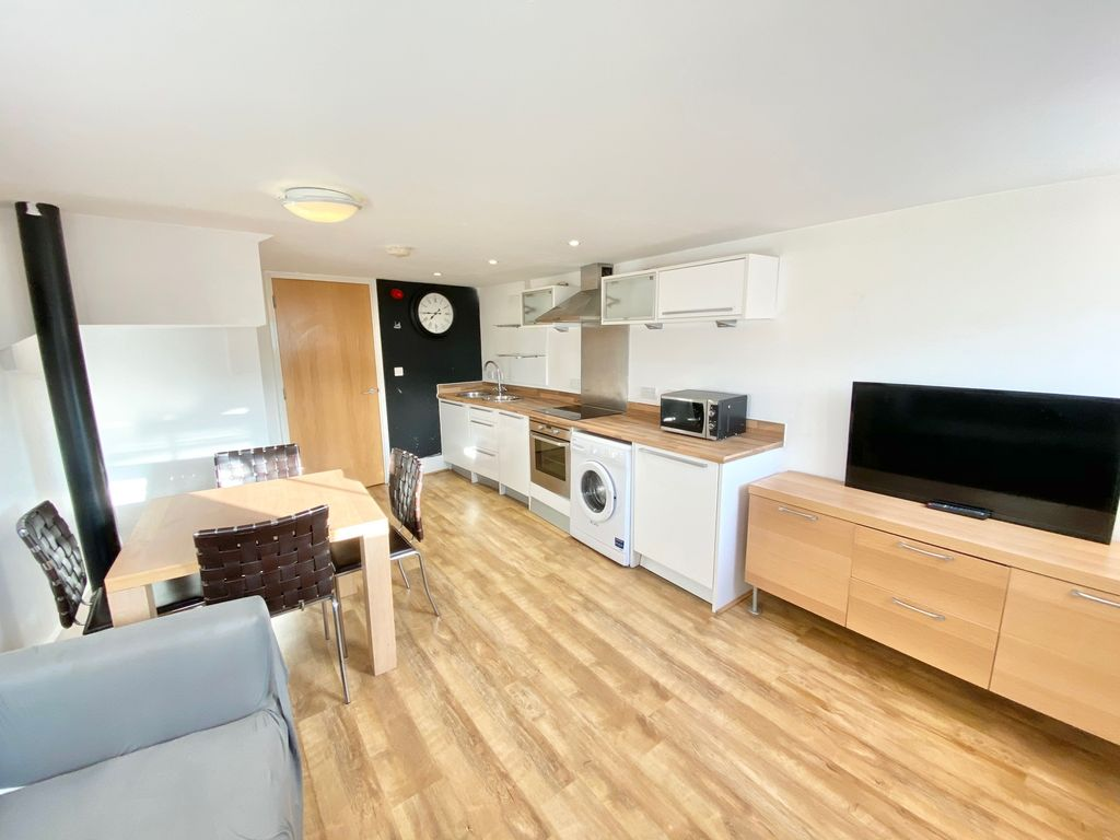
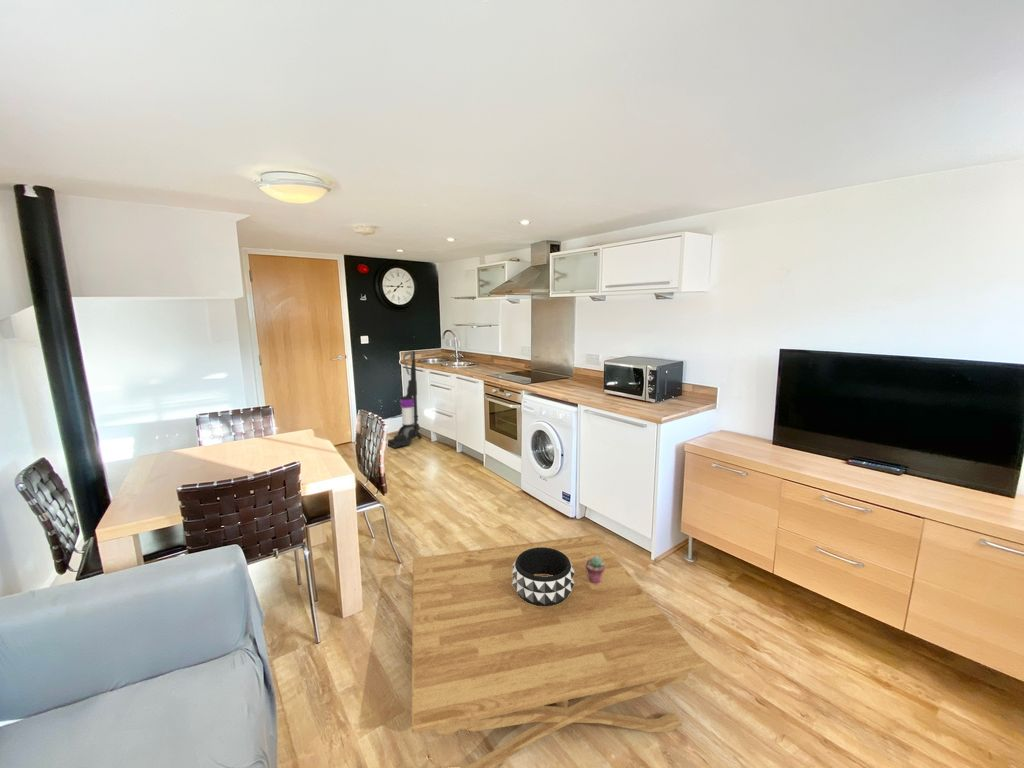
+ vacuum cleaner (403, 397)
+ decorative bowl (542, 573)
+ potted succulent (595, 568)
+ coffee table (532, 631)
